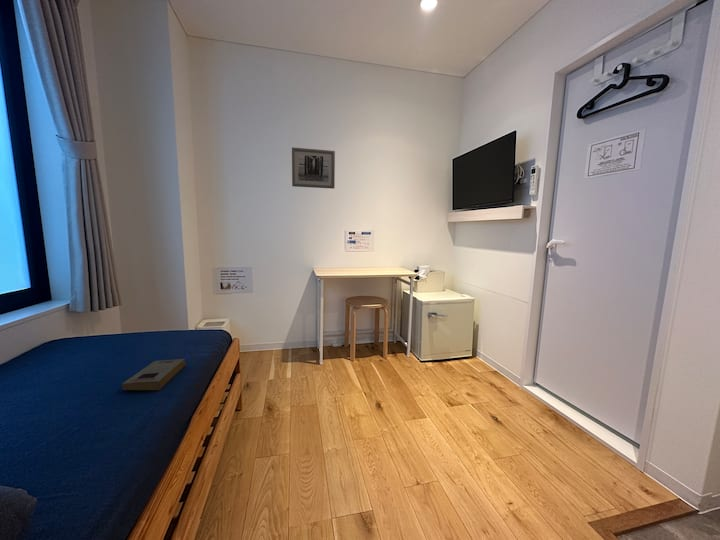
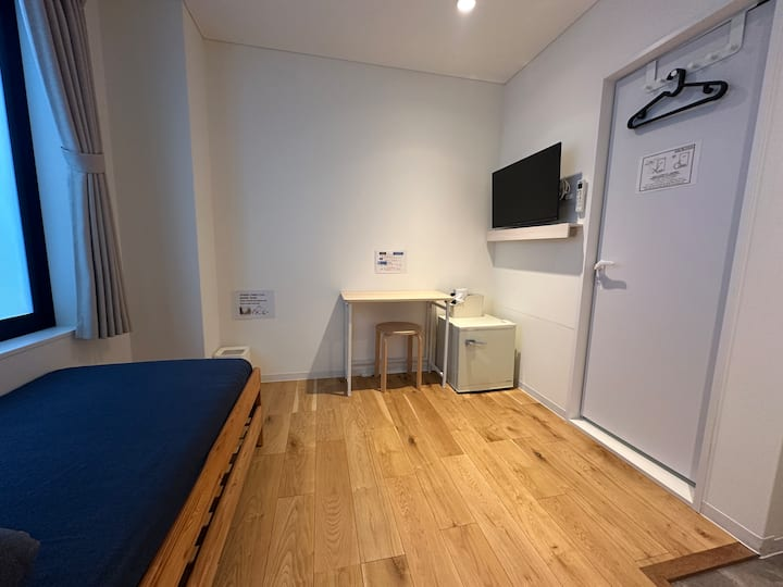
- wall art (313, 168)
- book (156, 373)
